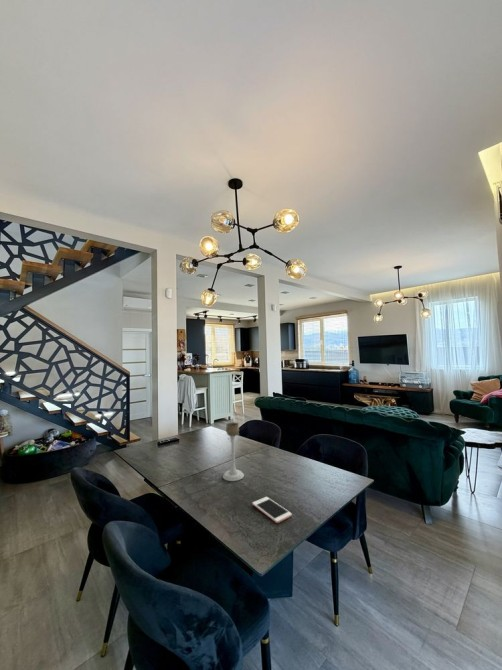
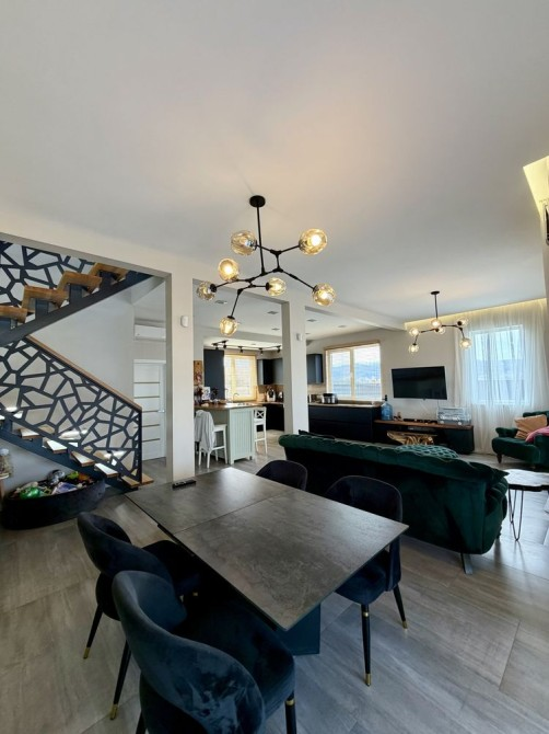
- cell phone (271, 508)
- candle holder (232, 449)
